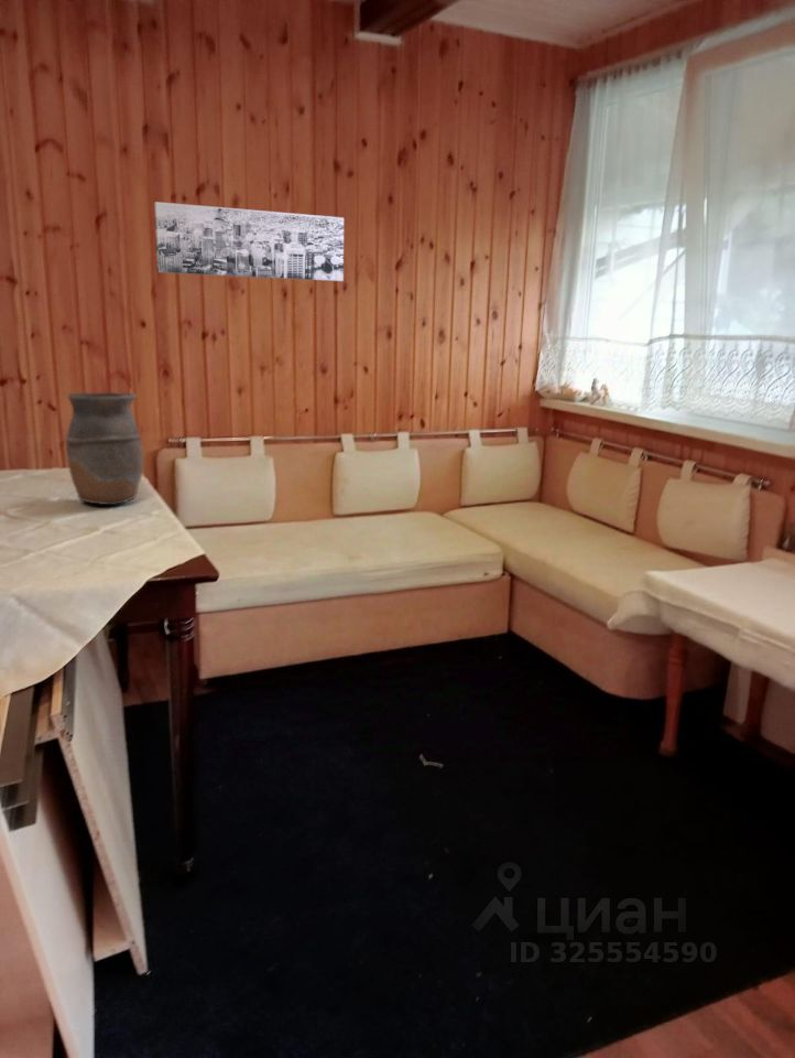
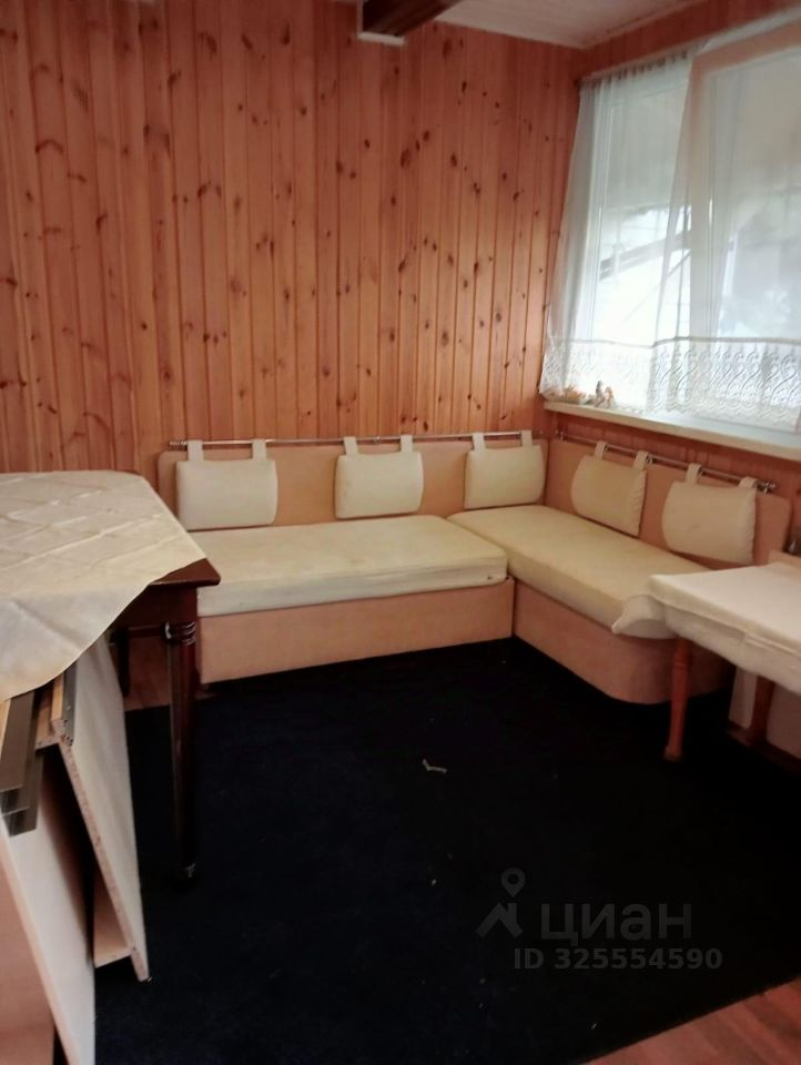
- wall art (253, 244)
- vase (105, 449)
